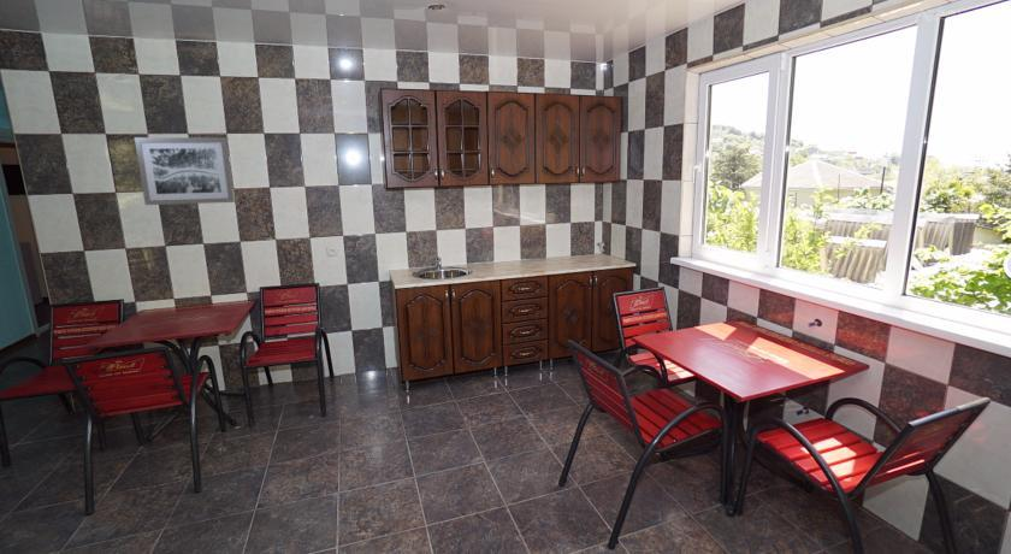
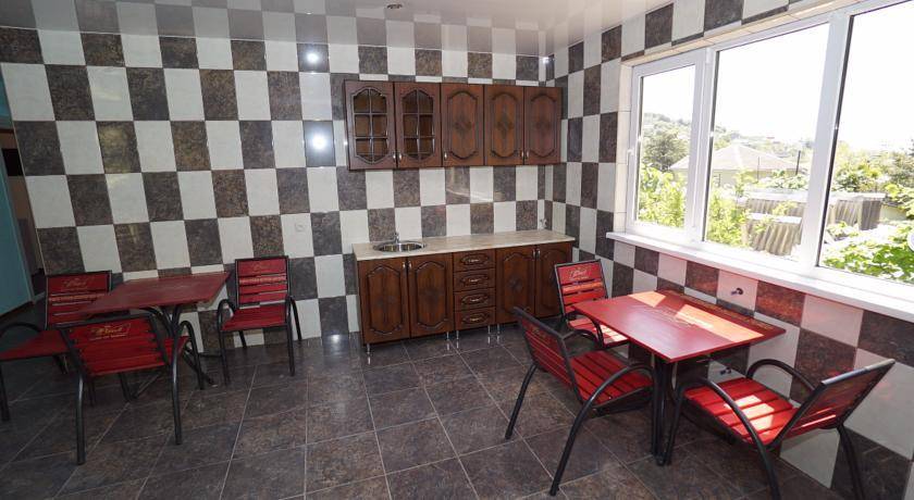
- wall art (185, 171)
